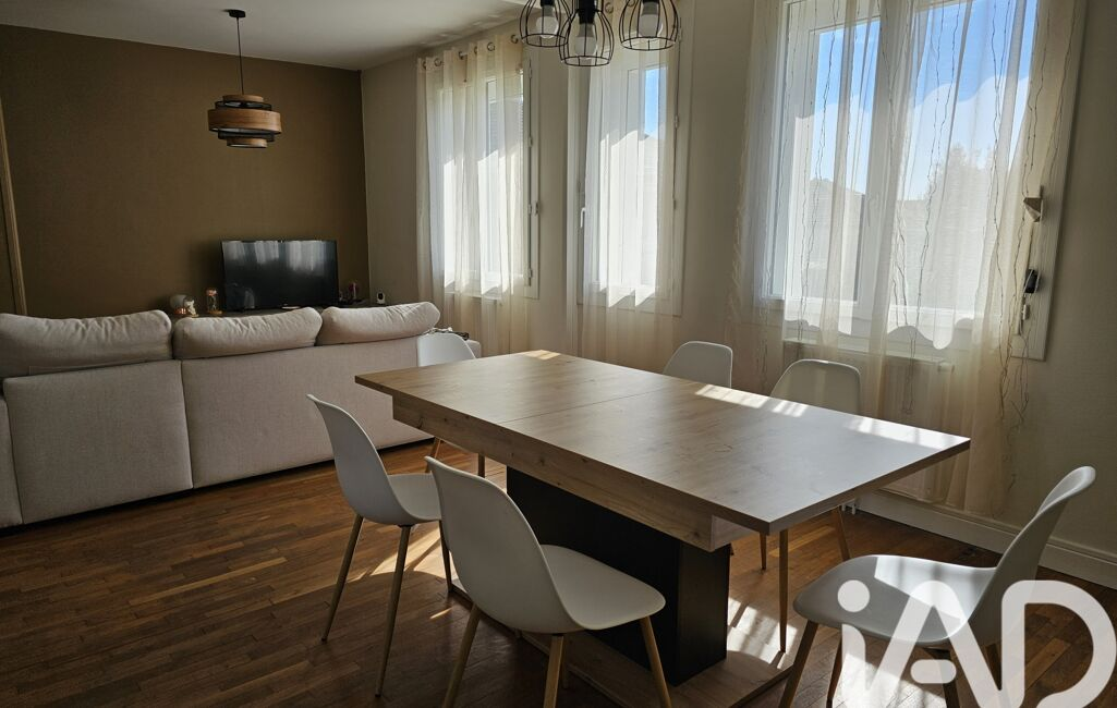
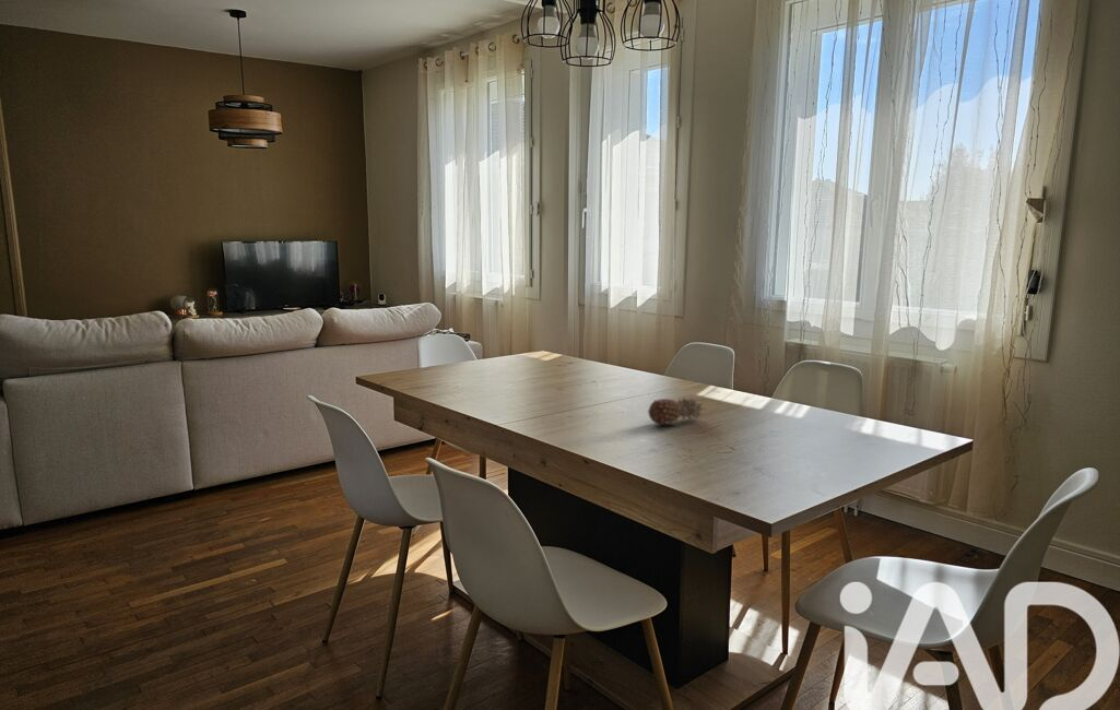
+ fruit (674, 409)
